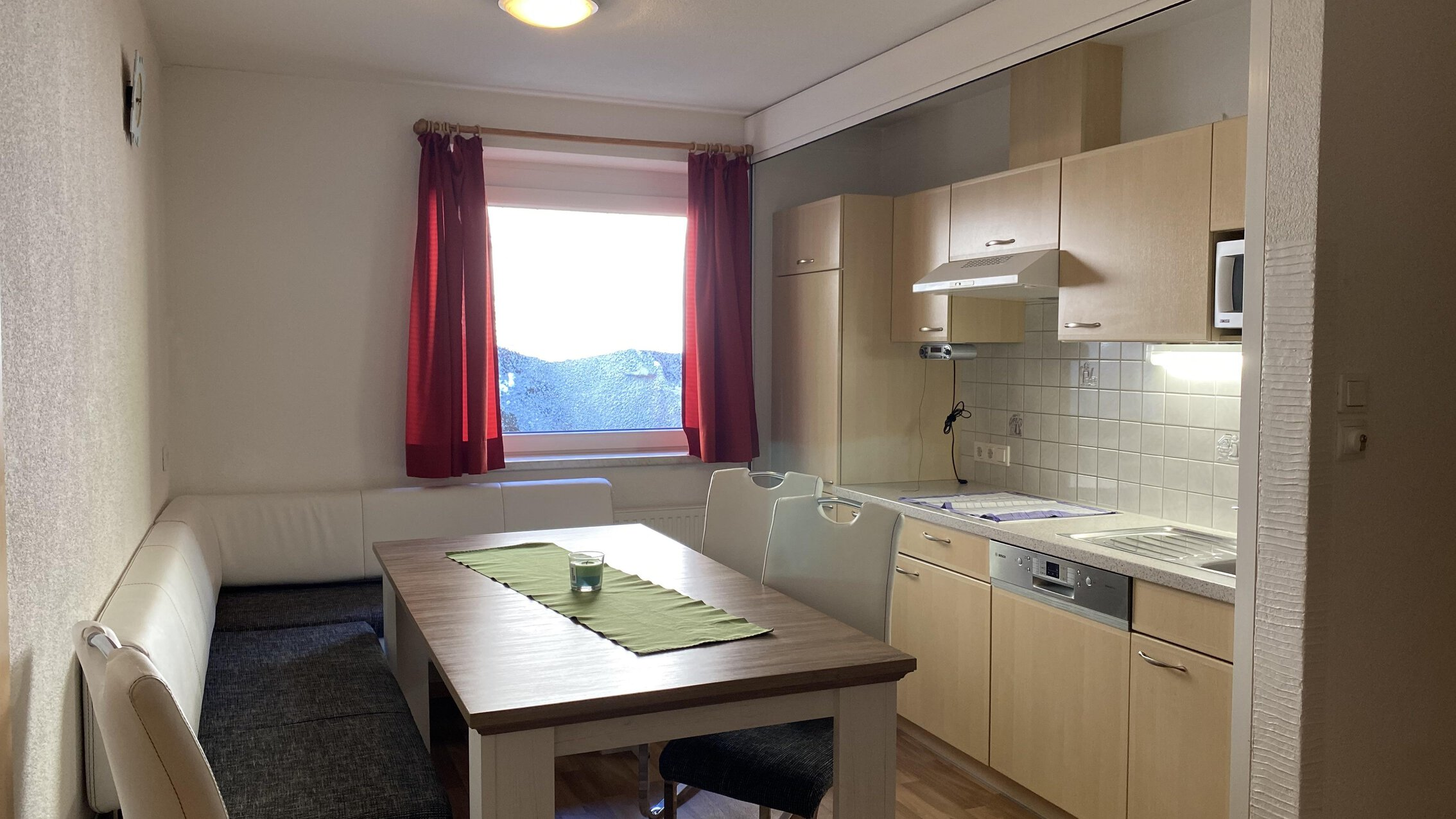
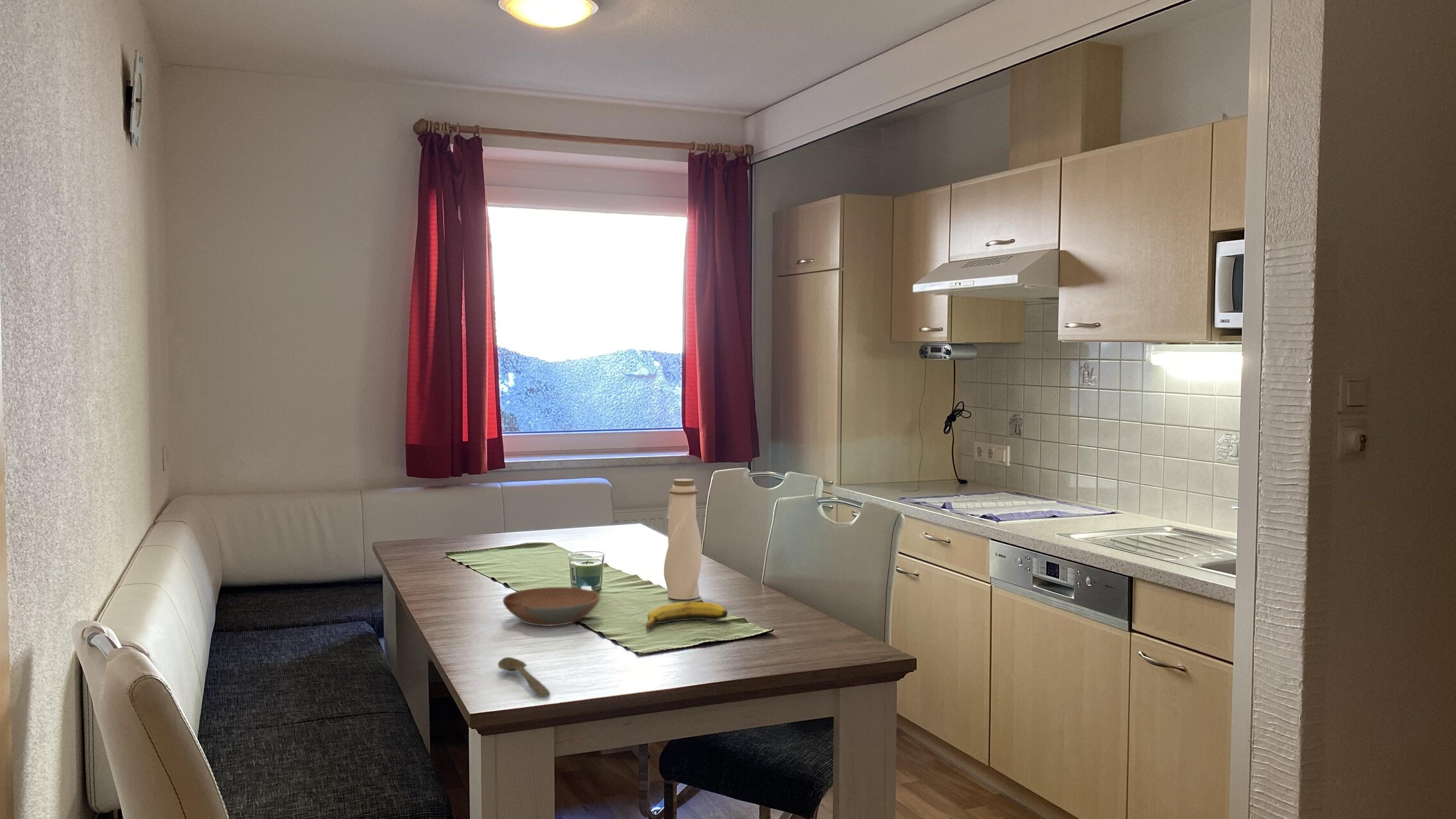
+ bowl (551, 608)
+ water bottle (681, 538)
+ banana (680, 613)
+ spoon (525, 676)
